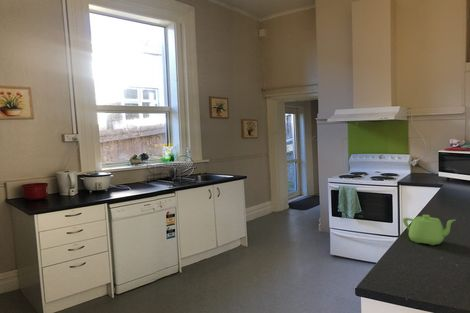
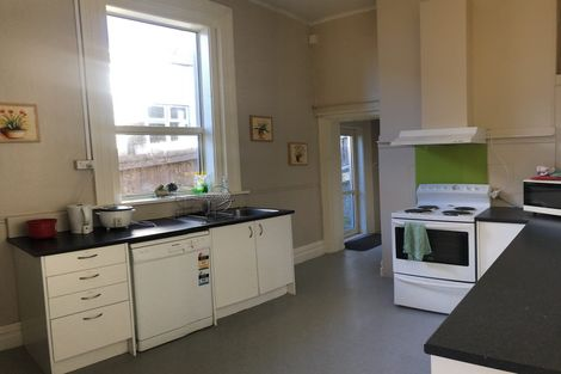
- teapot (428, 228)
